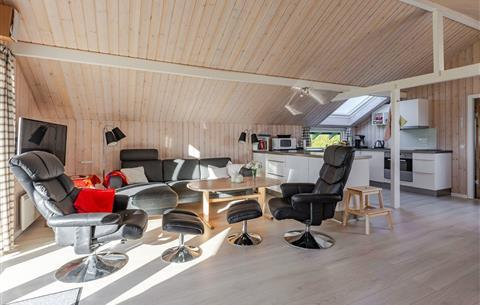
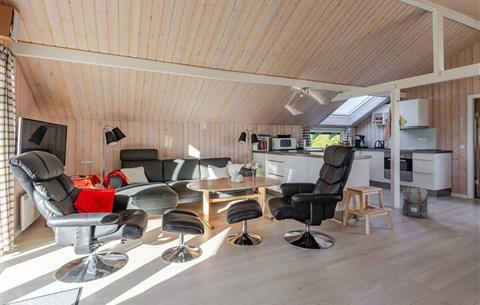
+ backpack (414, 200)
